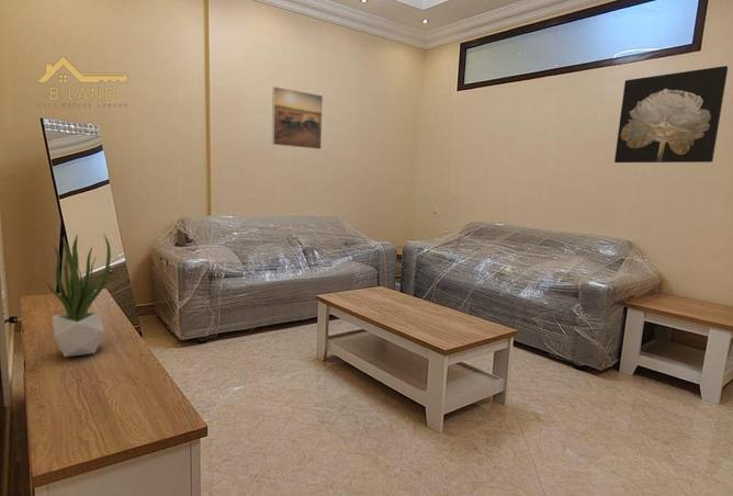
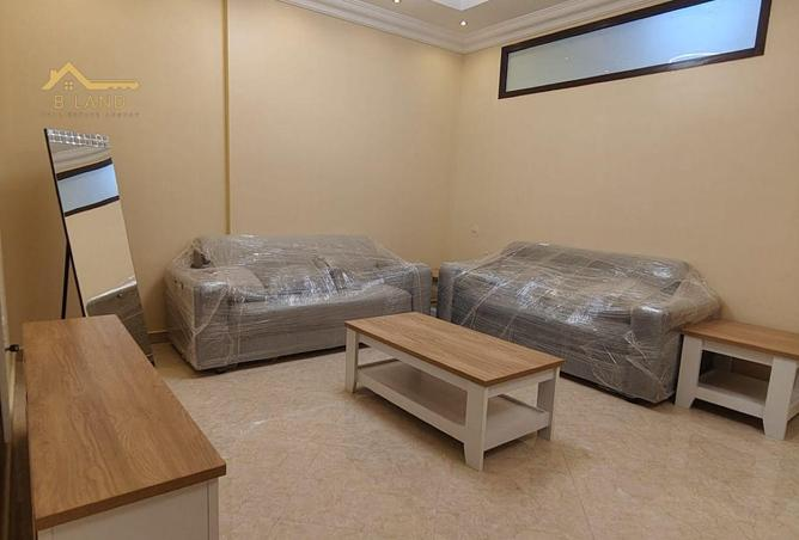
- wall art (666, 119)
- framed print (297, 119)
- potted plant (81, 294)
